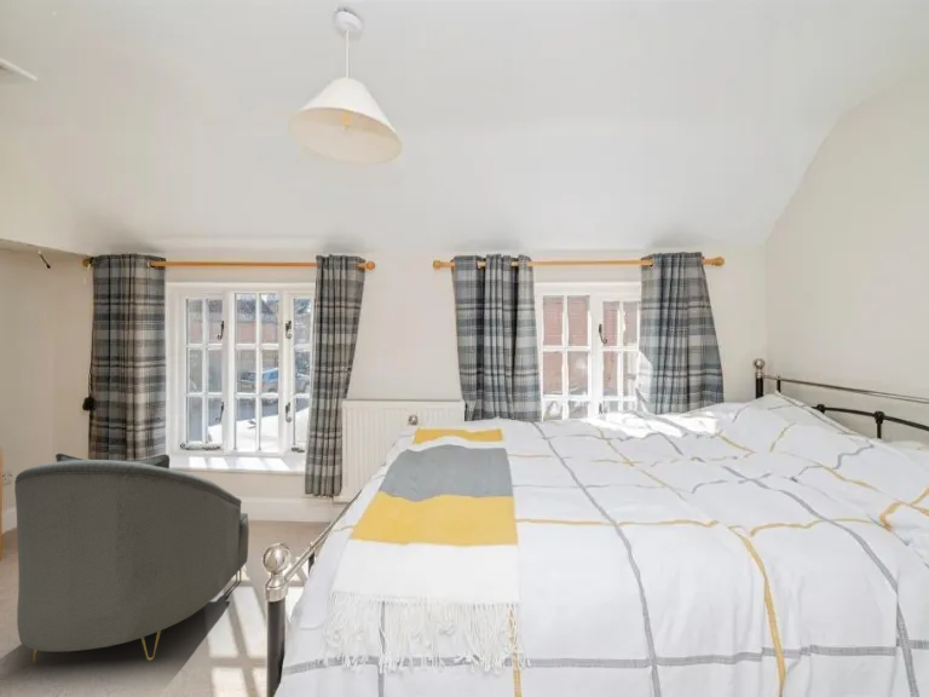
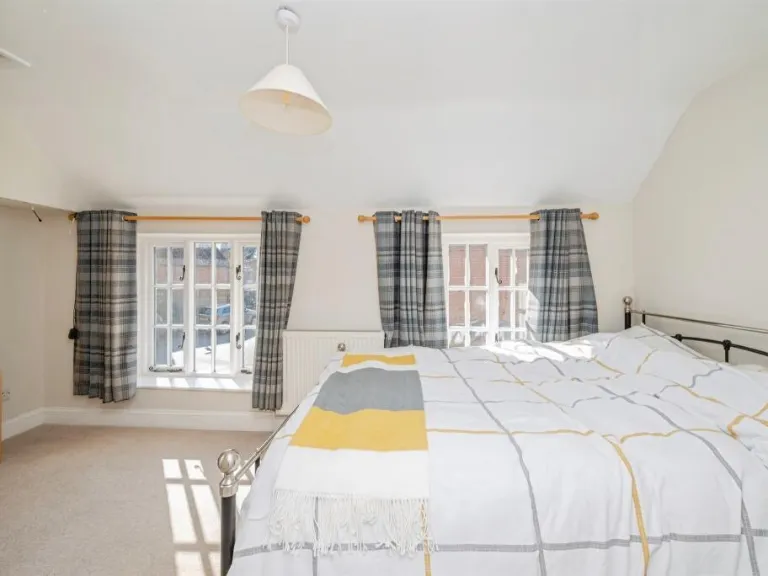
- armchair (135, 535)
